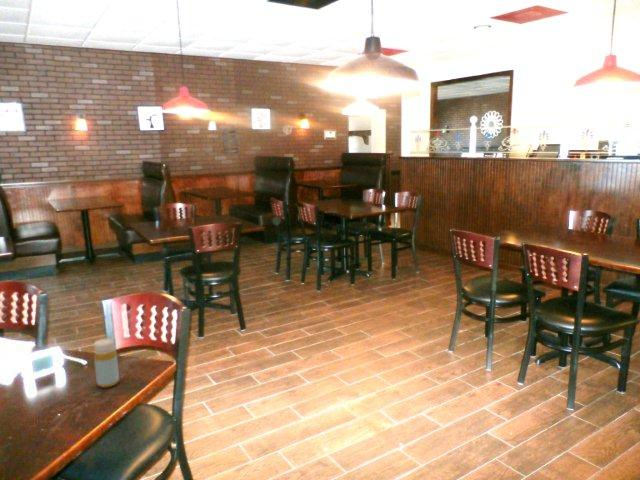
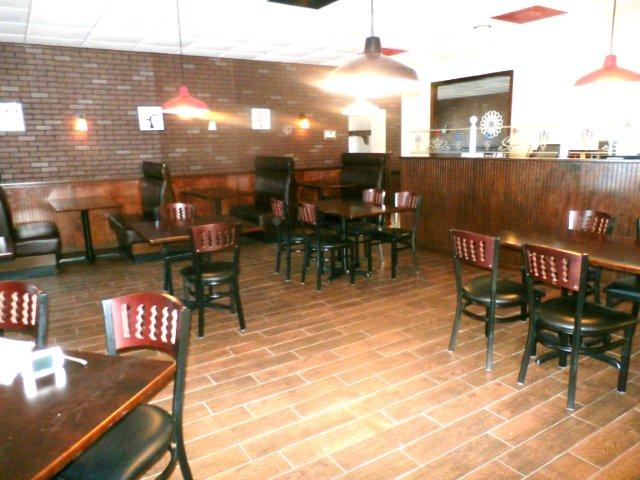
- wall art (229, 141)
- bottle (106, 362)
